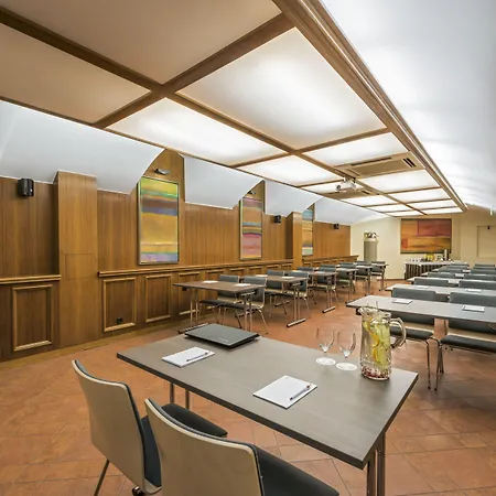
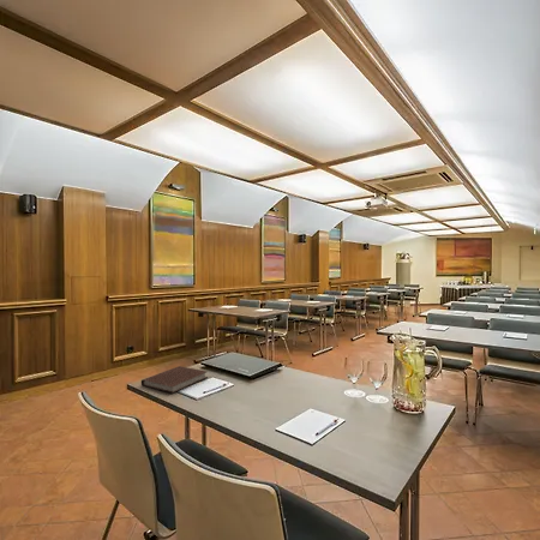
+ notebook (175, 378)
